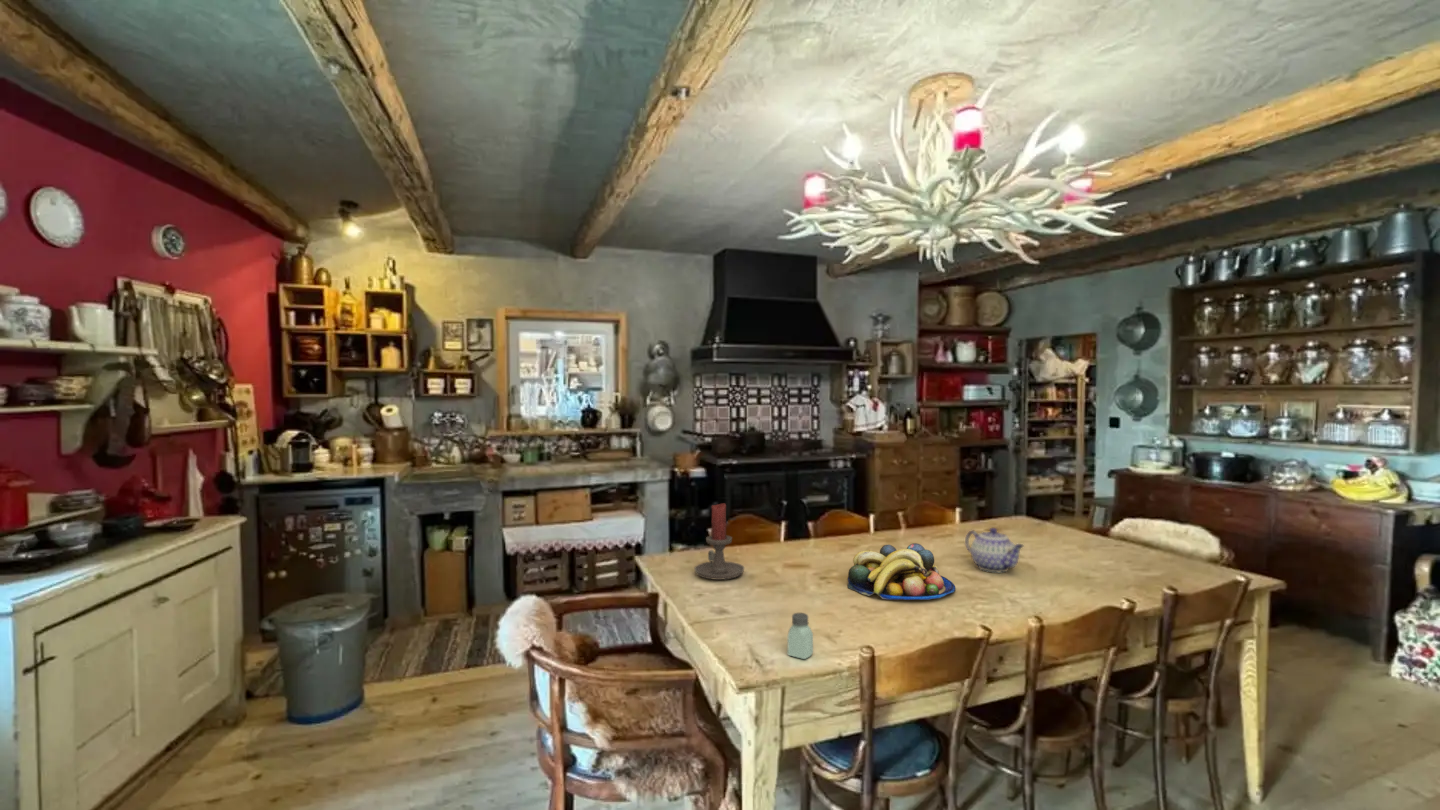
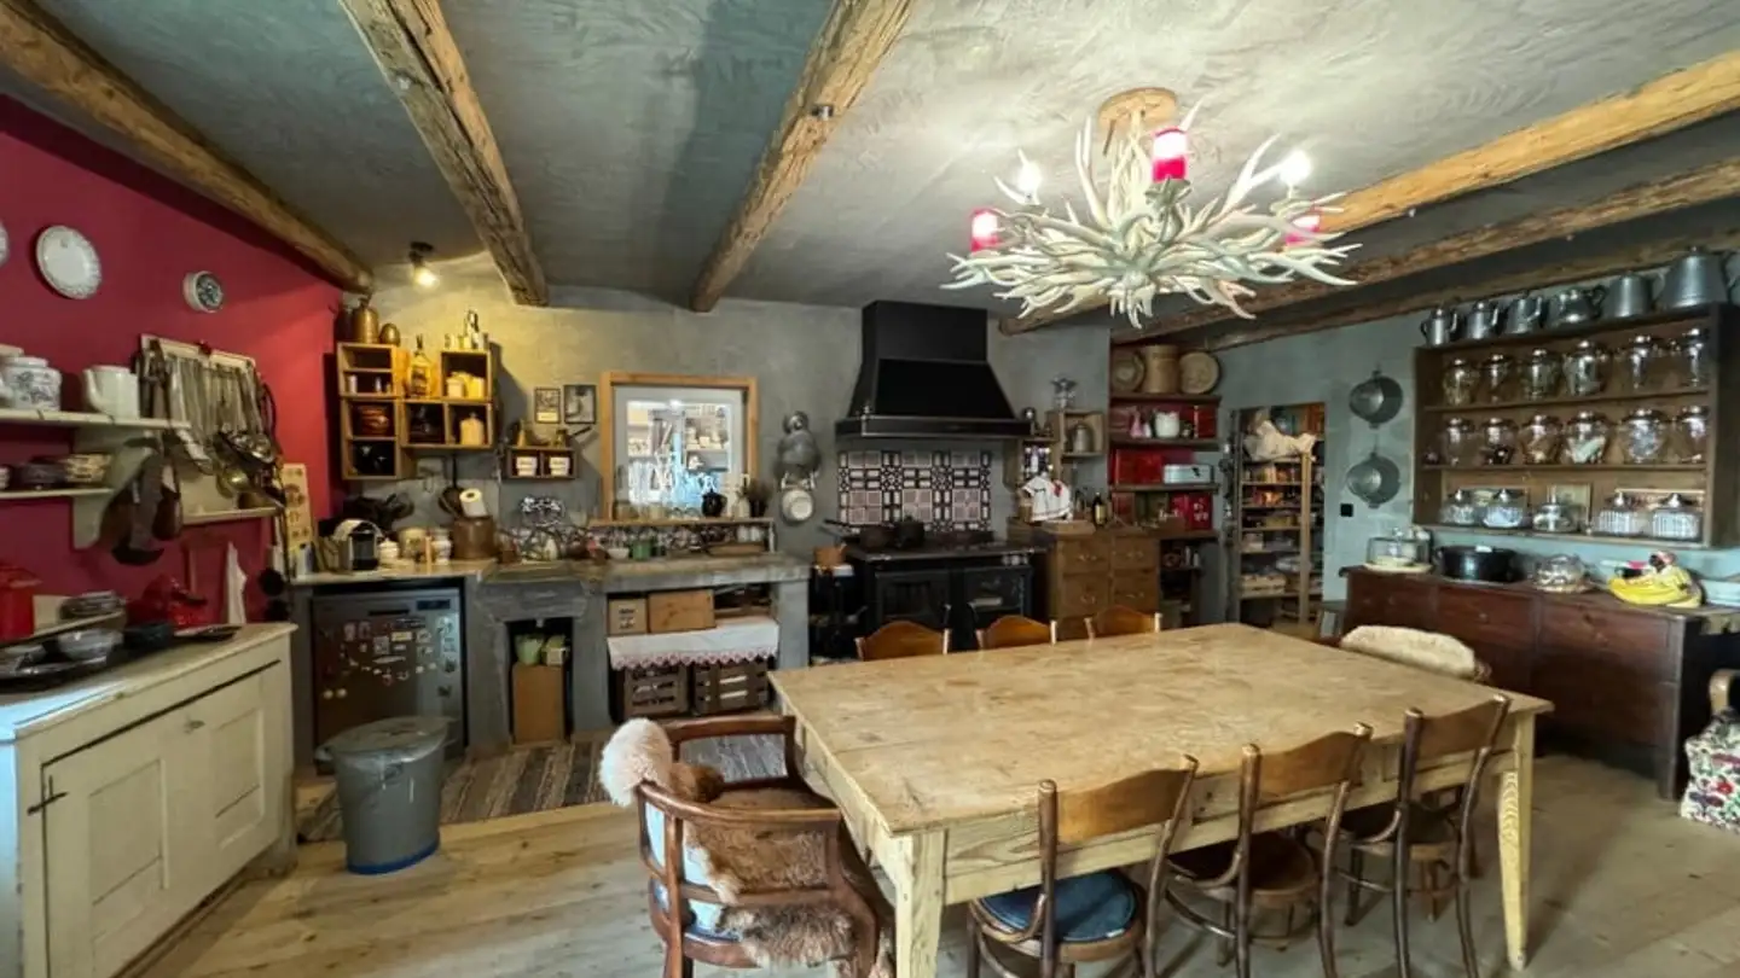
- fruit bowl (900, 565)
- candle holder (717, 537)
- teapot (993, 548)
- saltshaker (800, 634)
